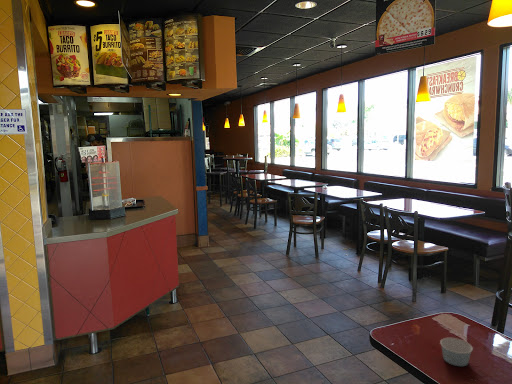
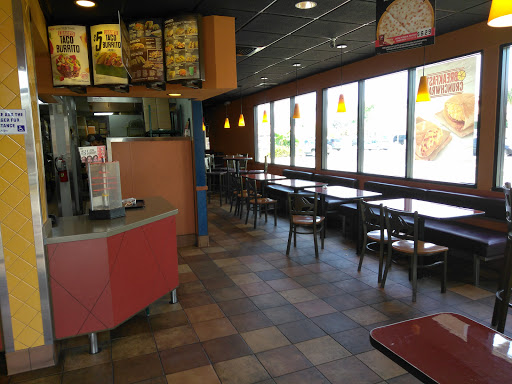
- paper cup (455, 352)
